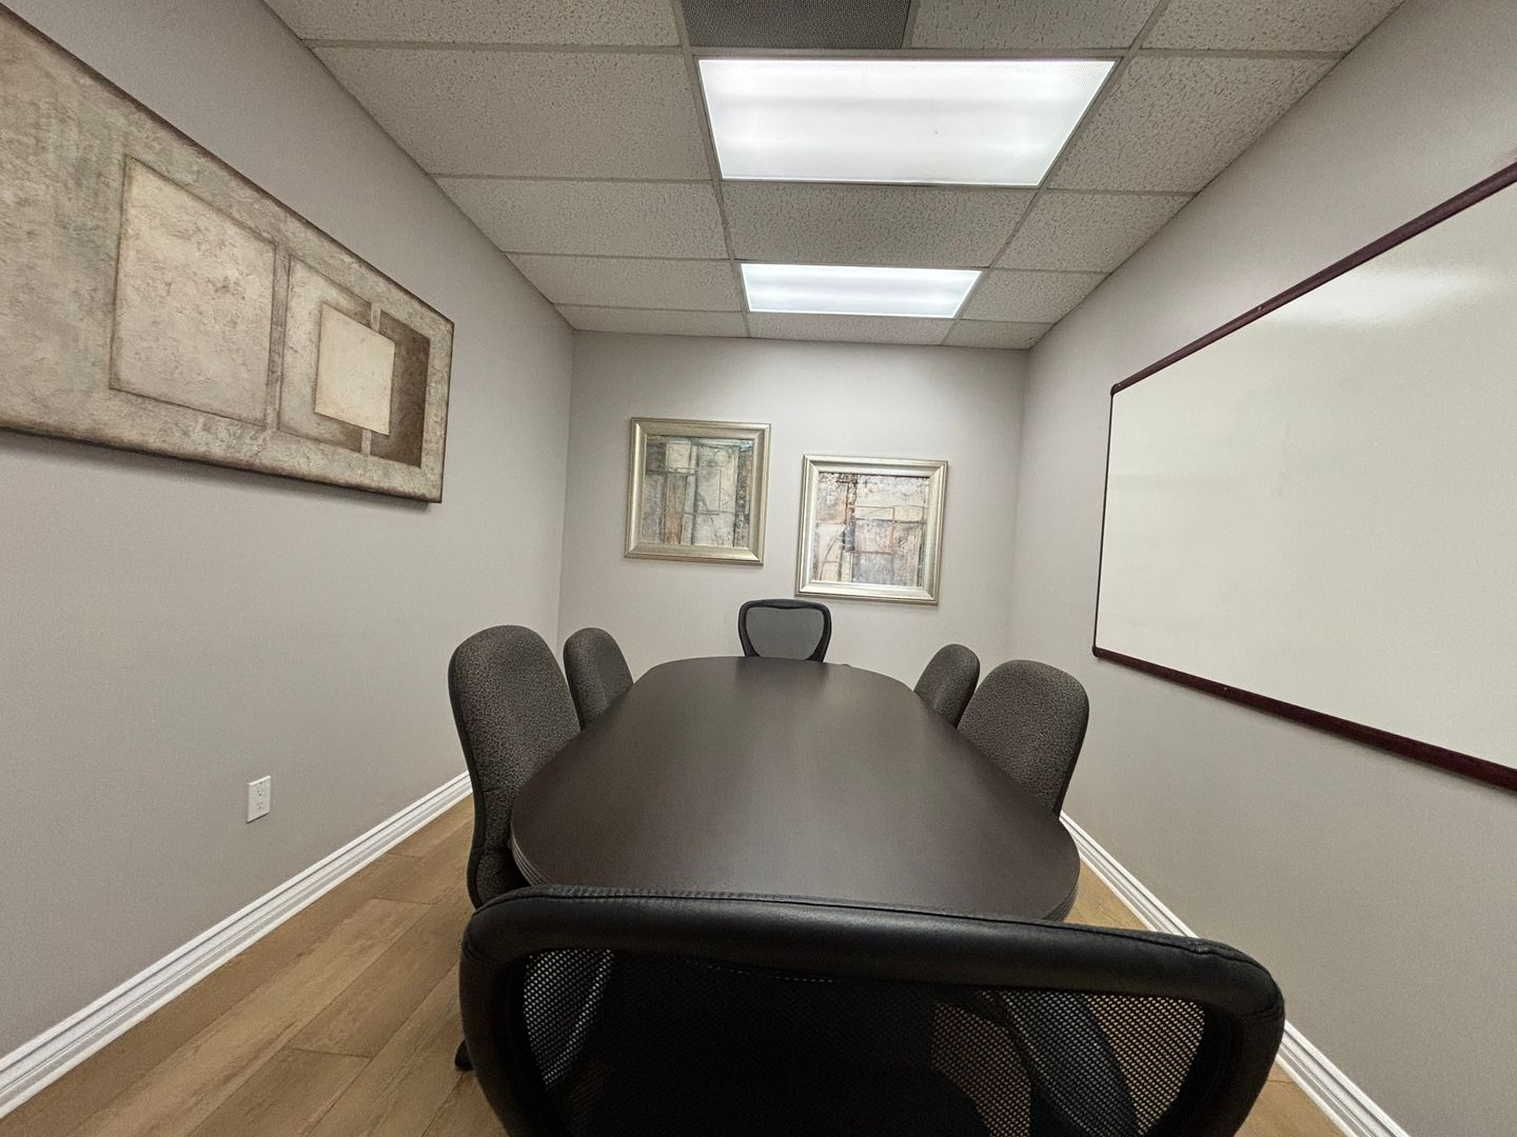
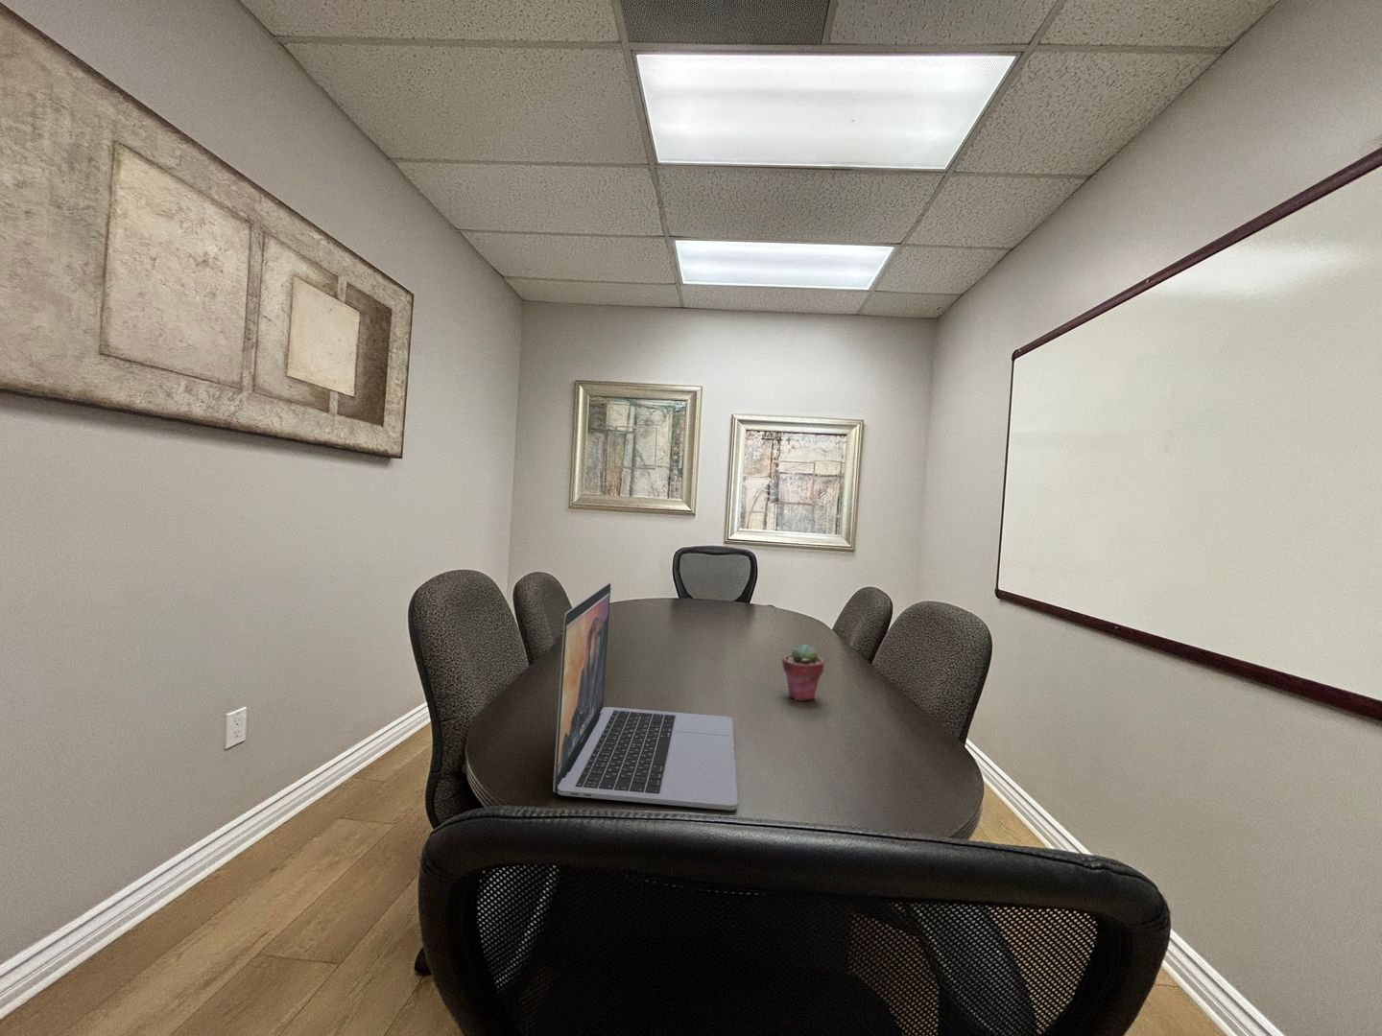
+ laptop (661, 711)
+ potted succulent (802, 669)
